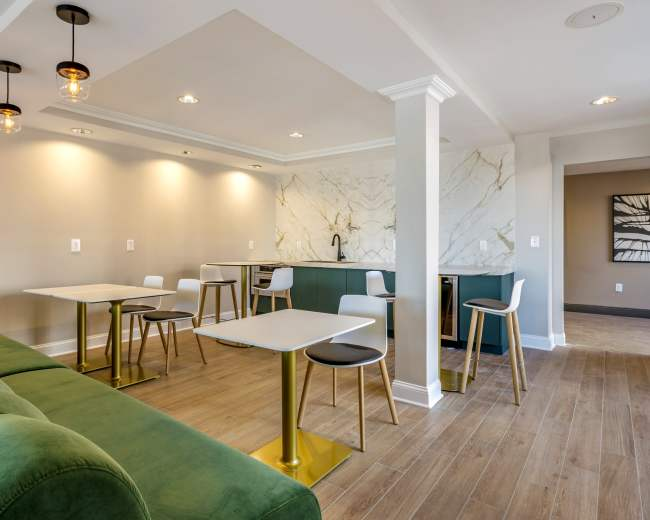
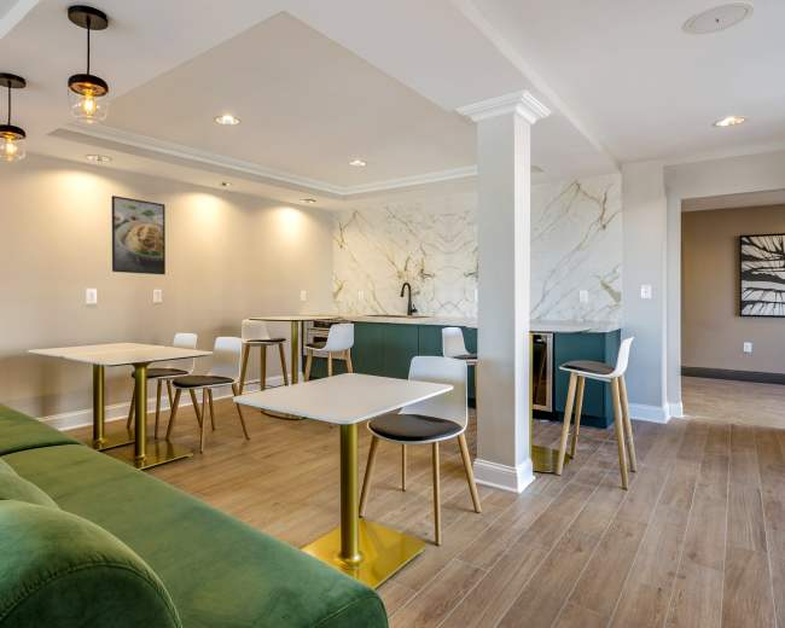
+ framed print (139, 237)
